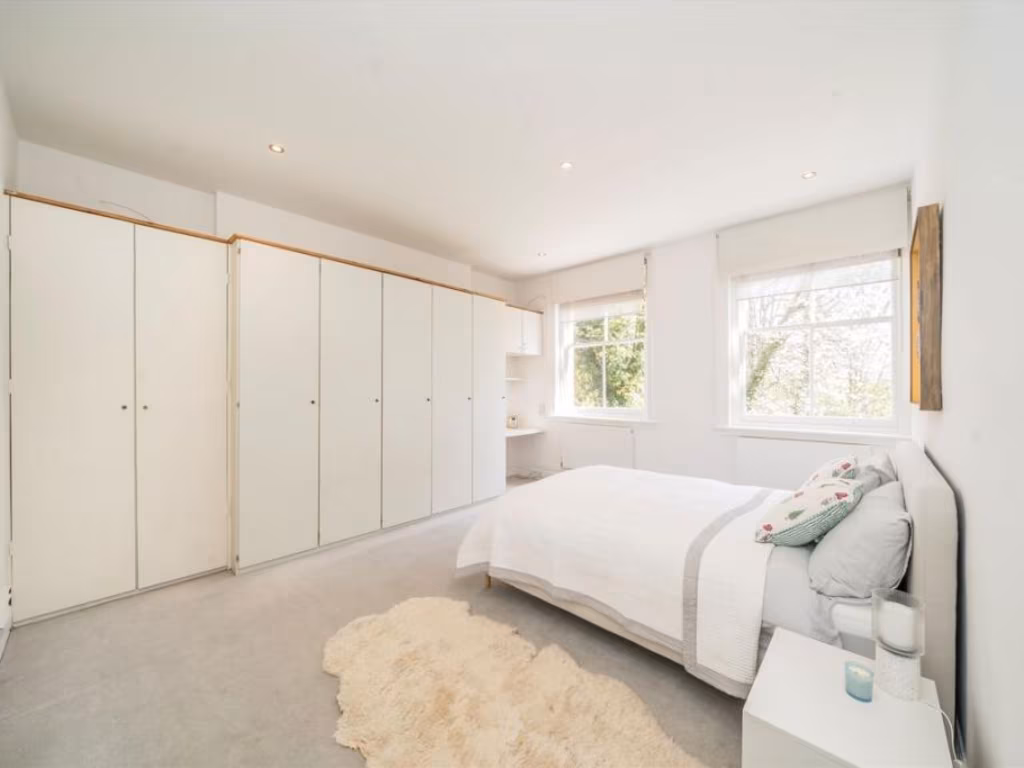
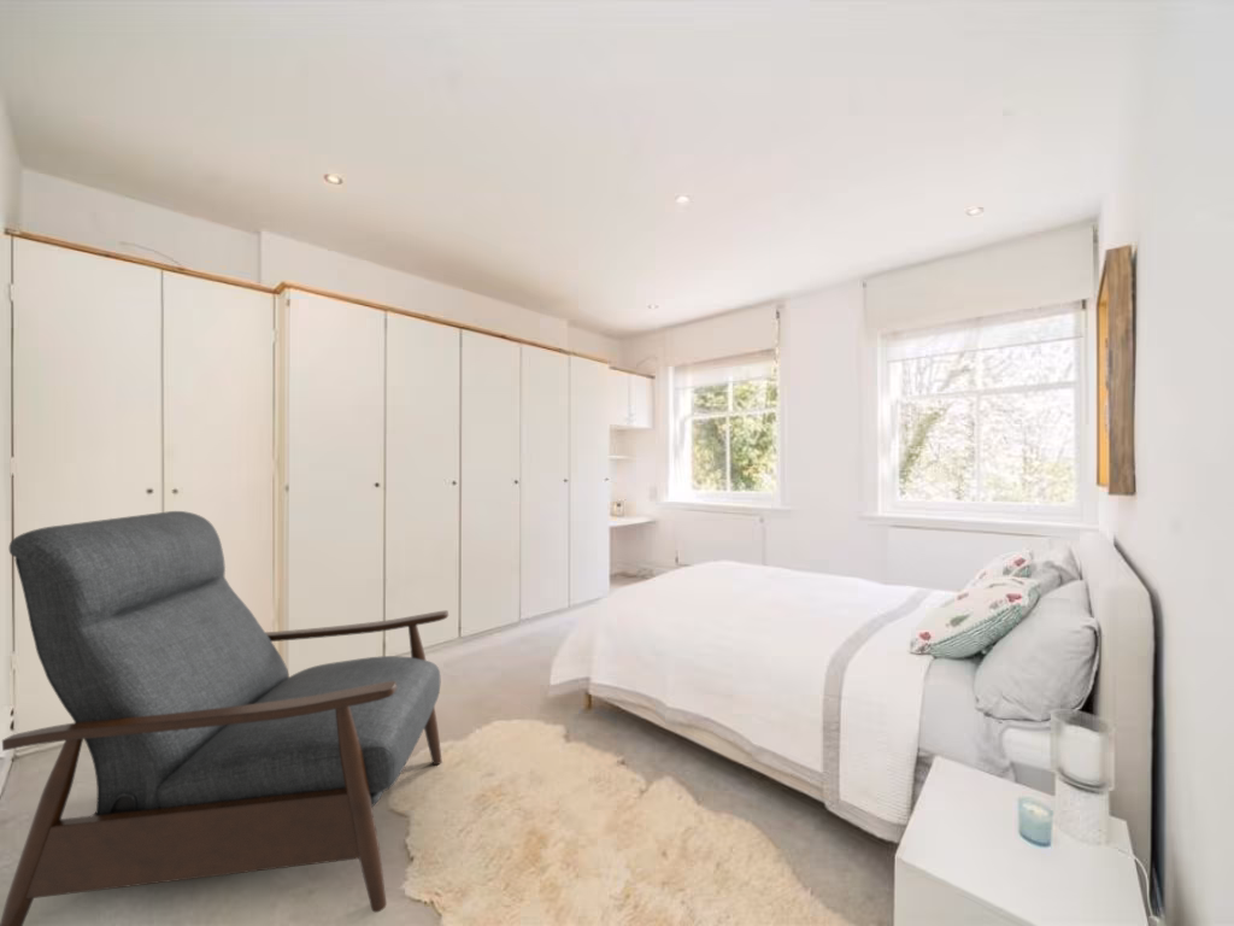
+ chair (270, 674)
